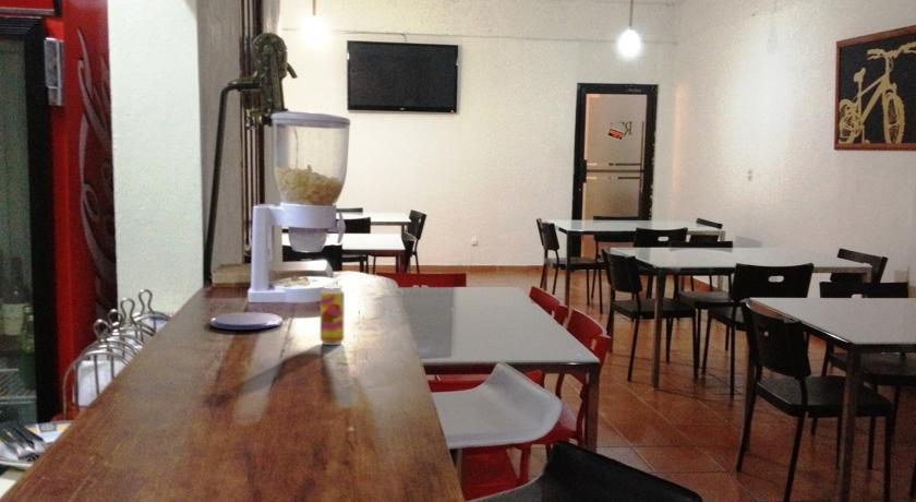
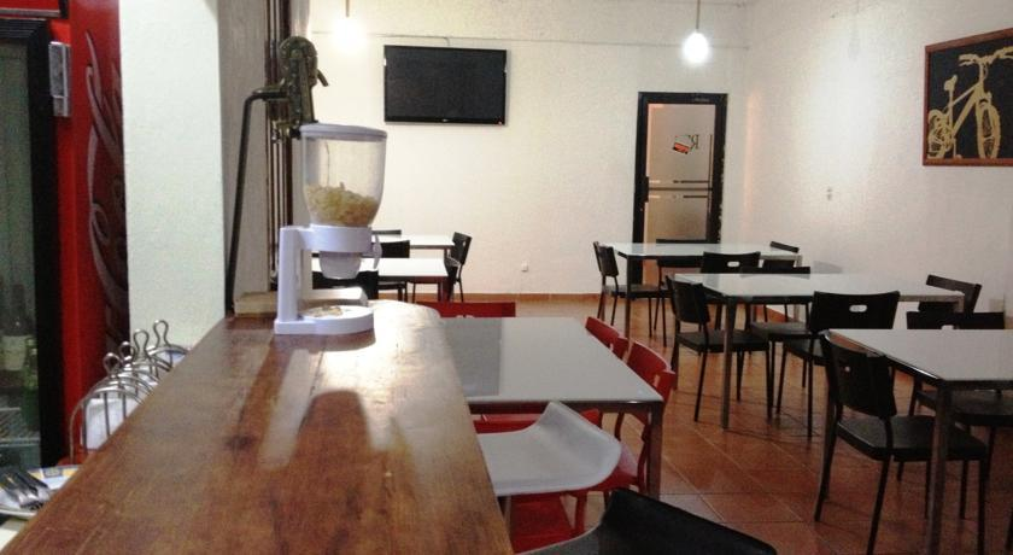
- saucer (246, 320)
- beverage can (332, 312)
